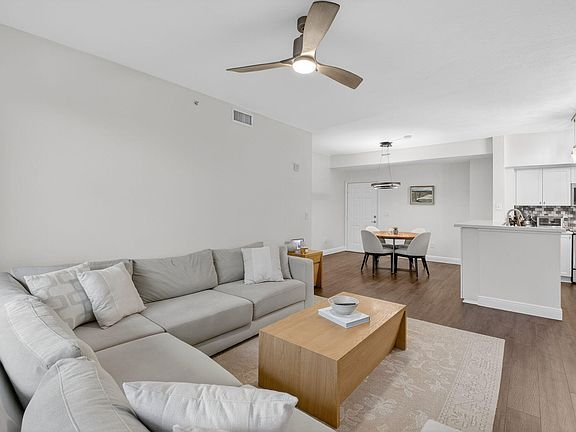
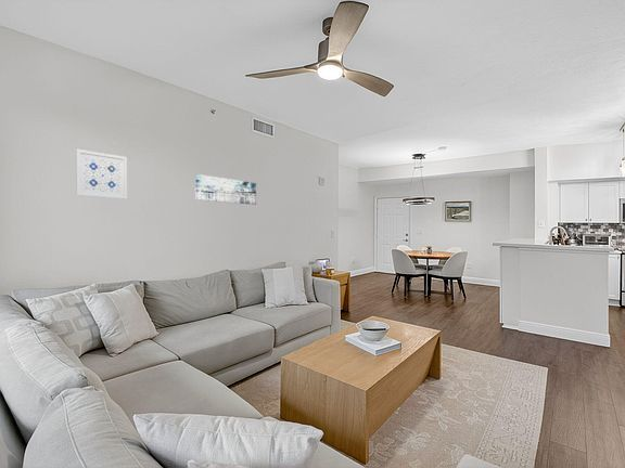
+ wall art (228, 191)
+ wall art (102, 174)
